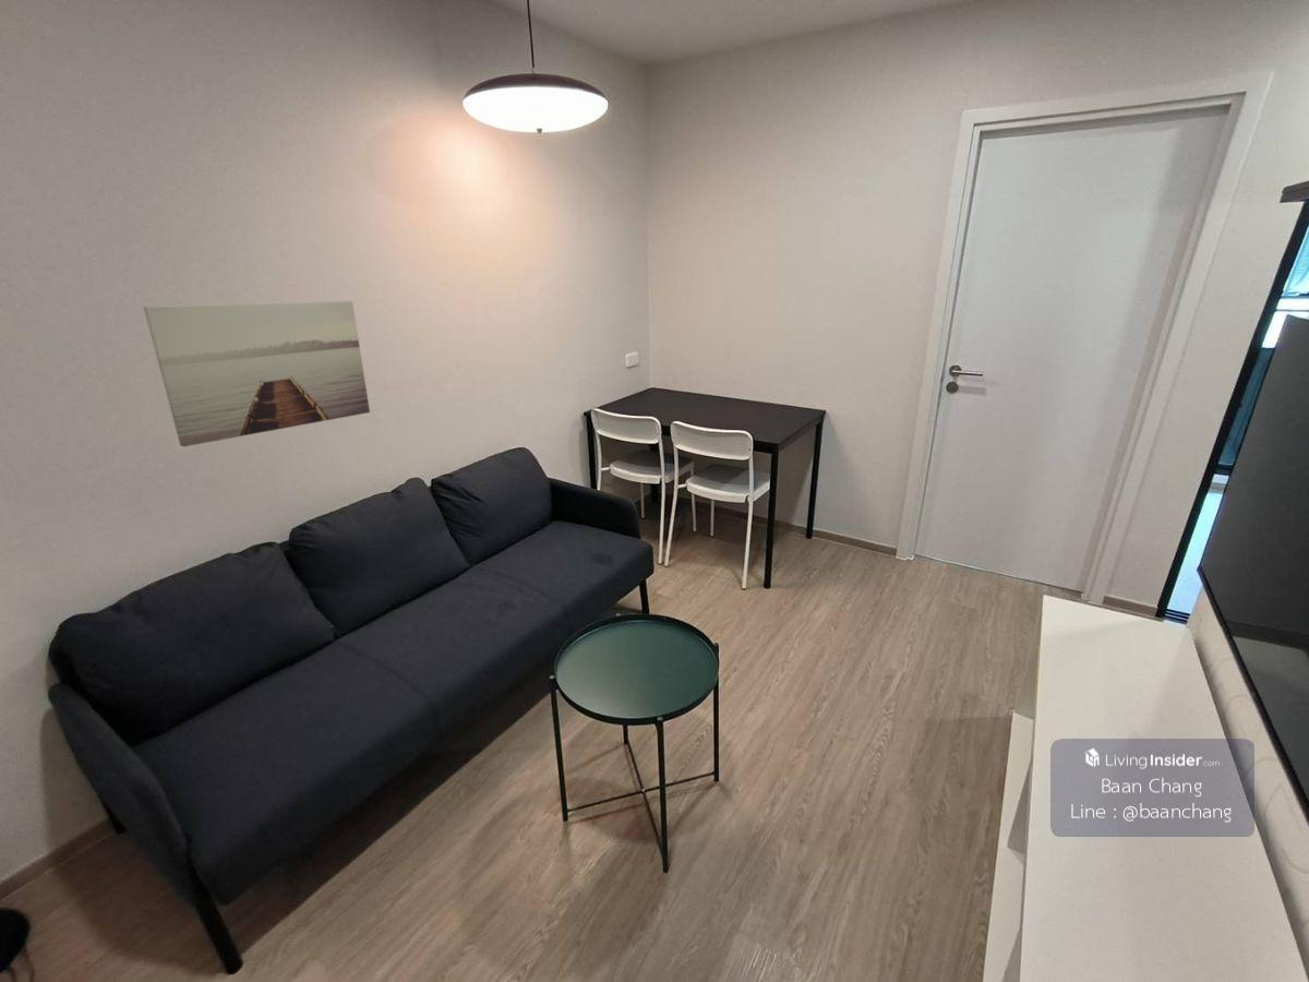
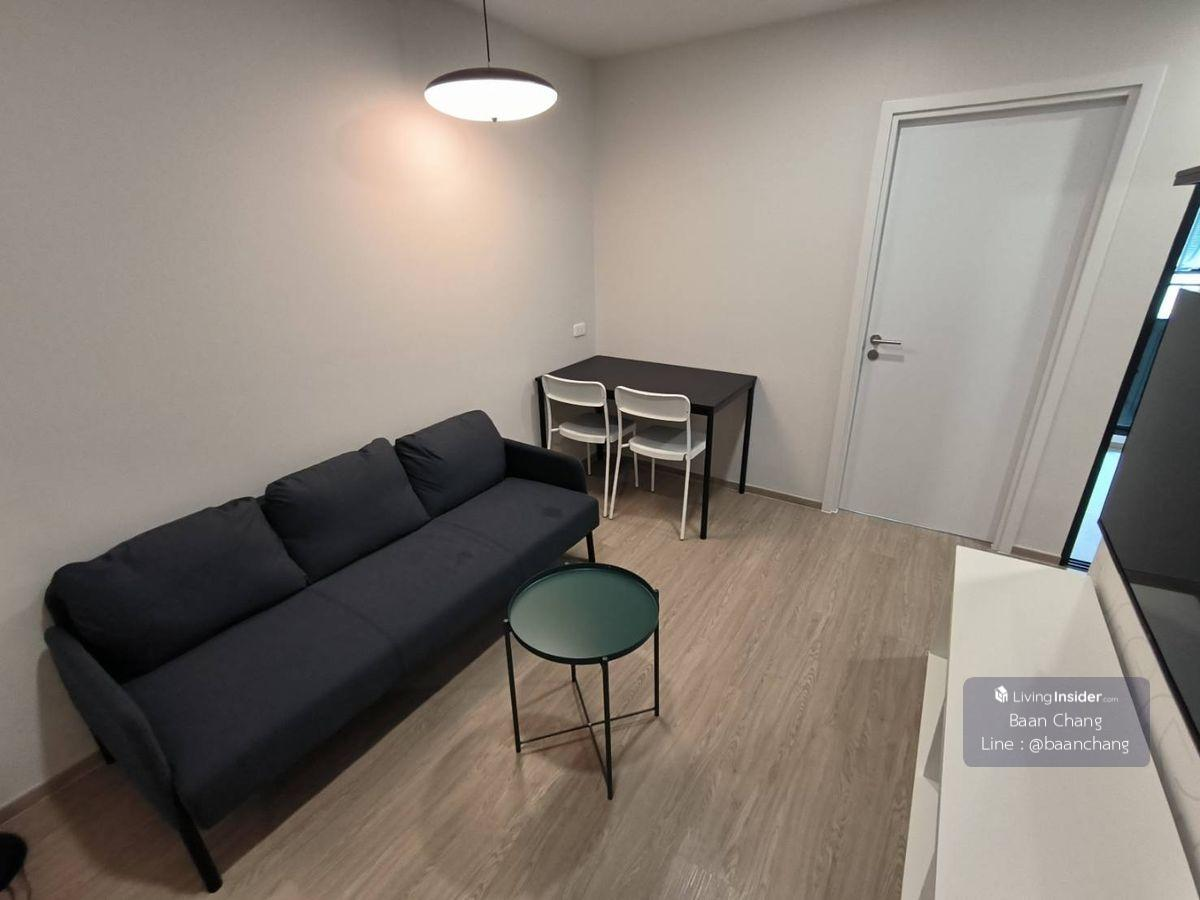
- wall art (273, 367)
